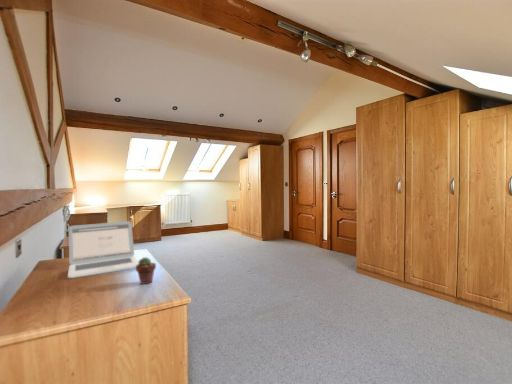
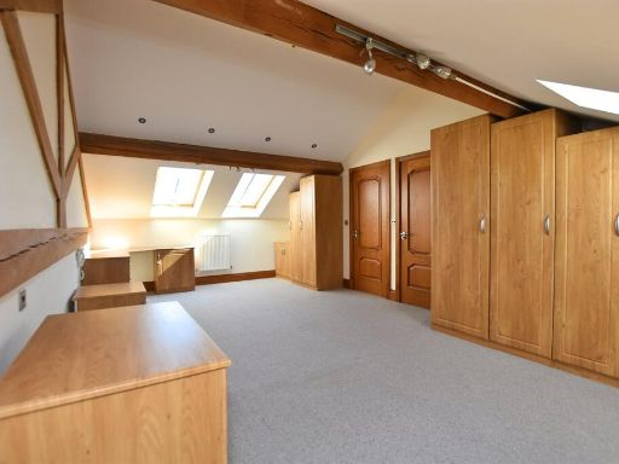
- potted succulent (146, 269)
- laptop (103, 246)
